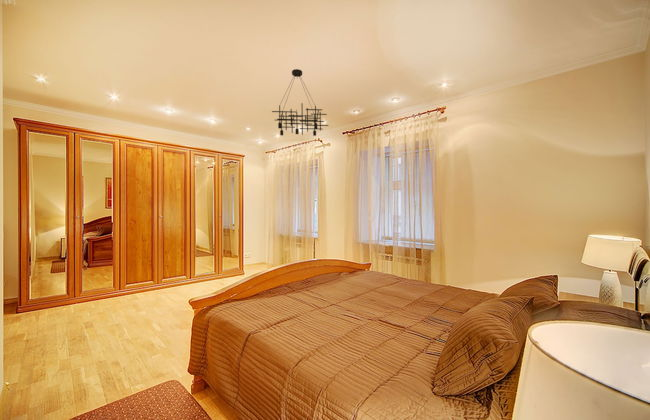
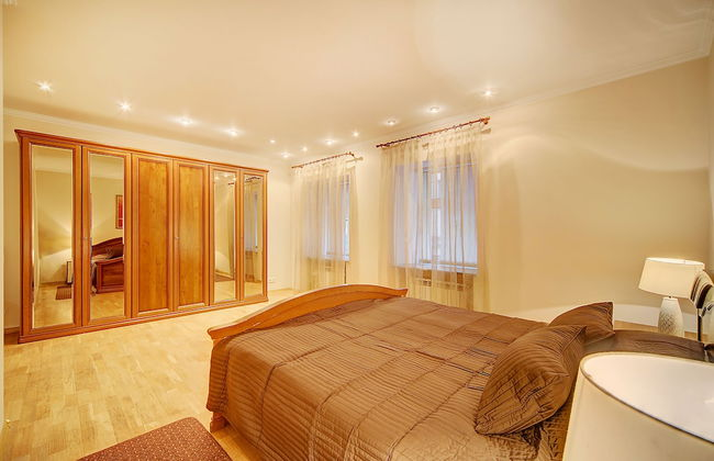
- chandelier (301, 103)
